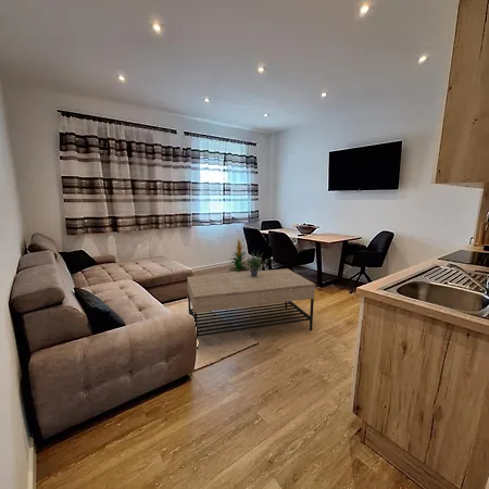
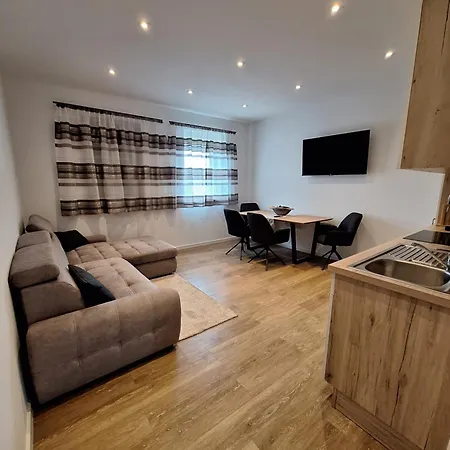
- potted plant (254, 262)
- indoor plant (239, 253)
- coffee table (248, 303)
